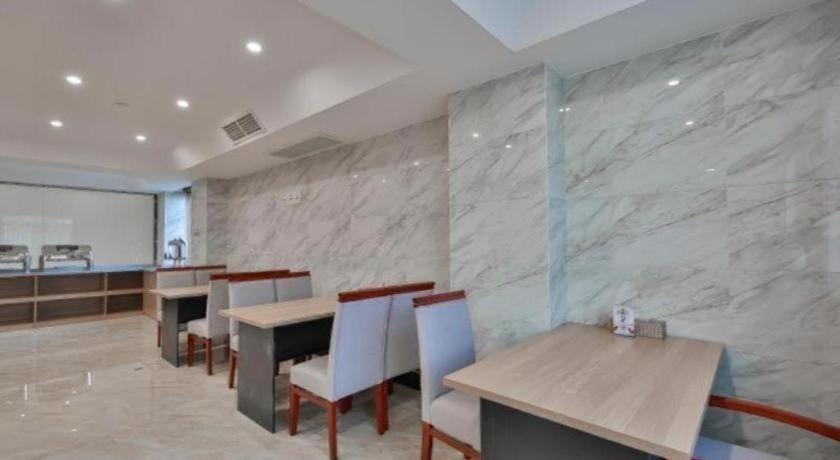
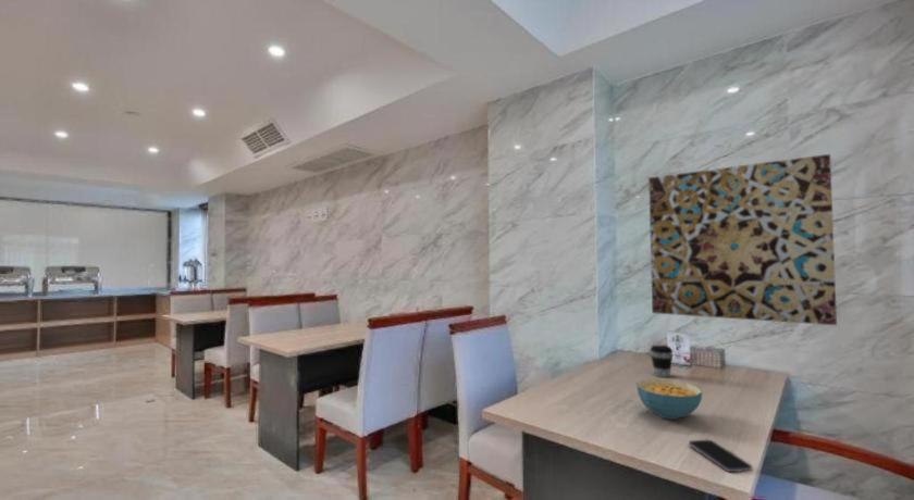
+ cereal bowl (668, 401)
+ wall art (731, 242)
+ smartphone (718, 454)
+ coffee cup (662, 361)
